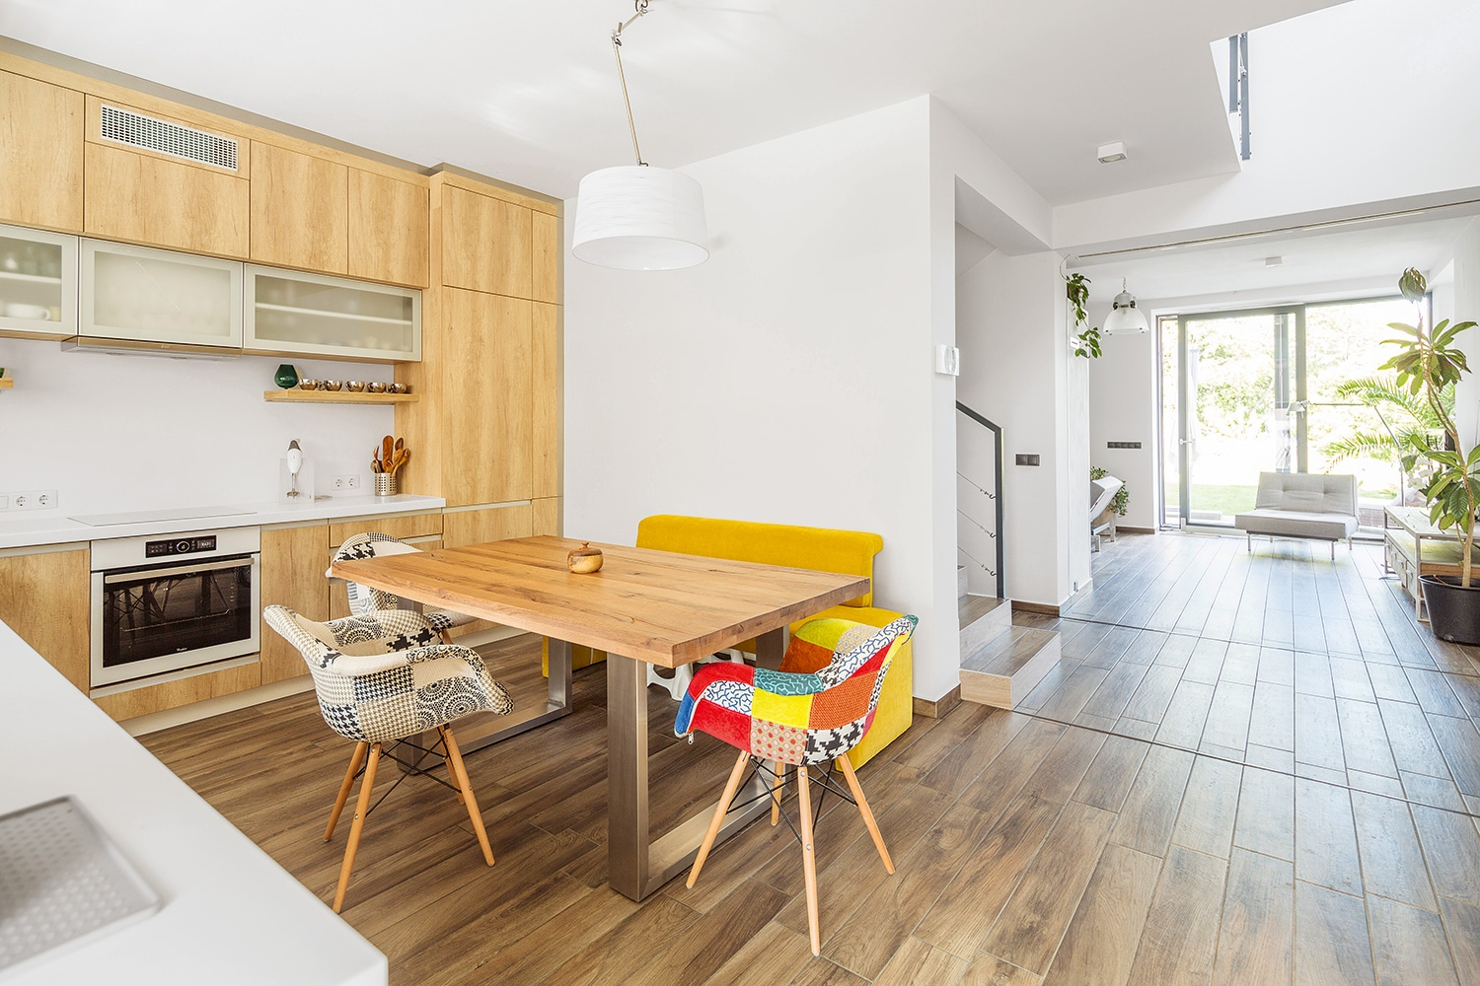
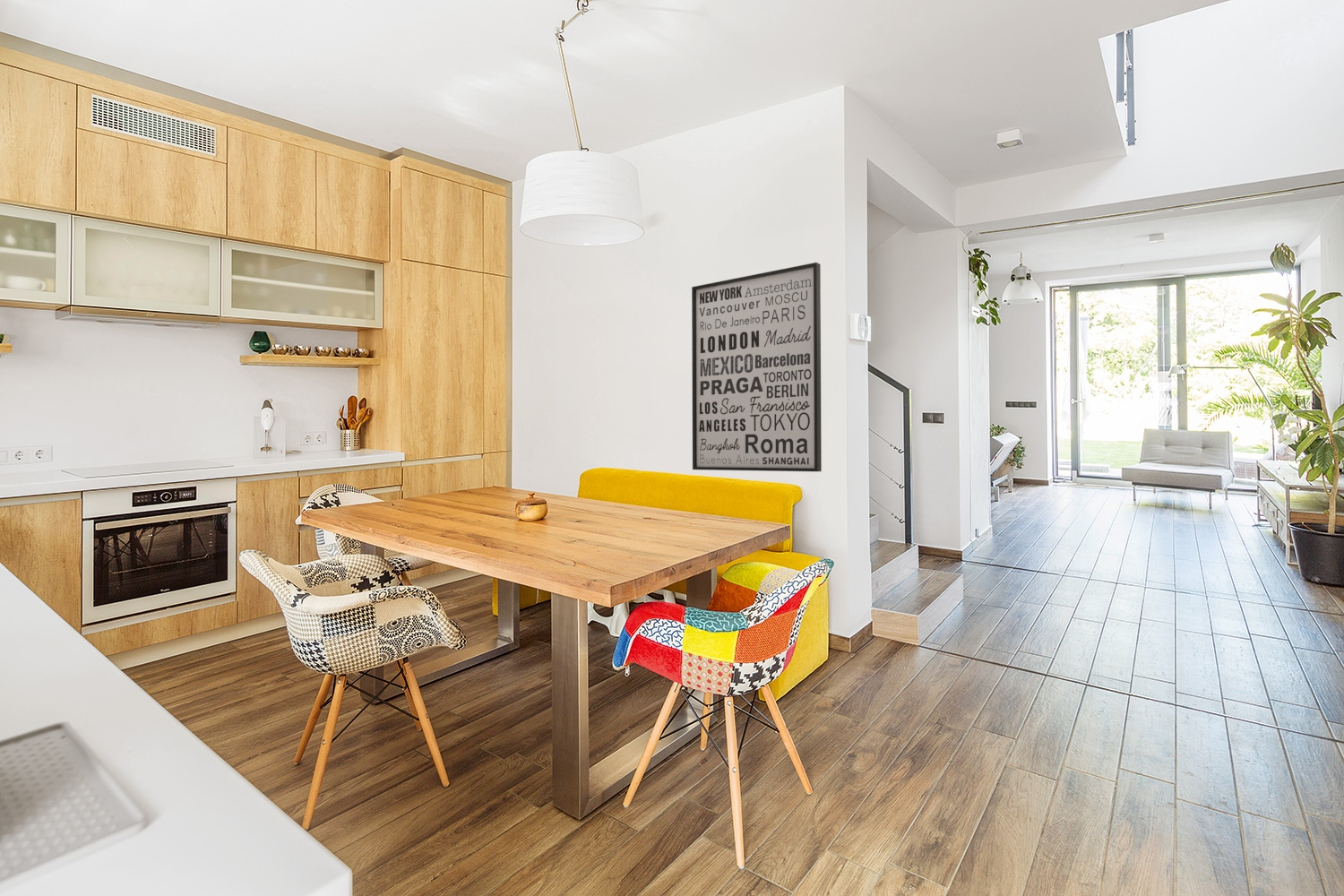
+ wall art (752, 373)
